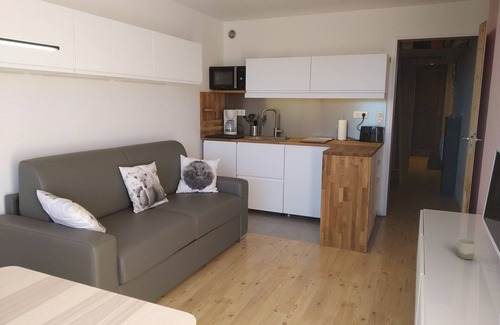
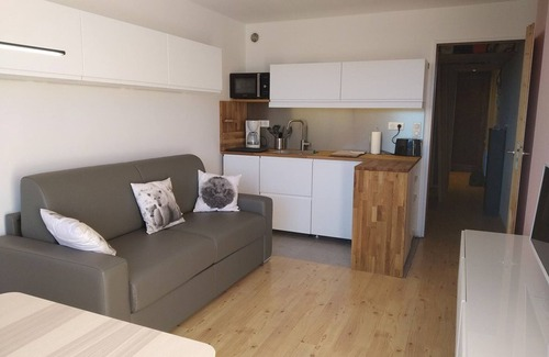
- cup (466, 248)
